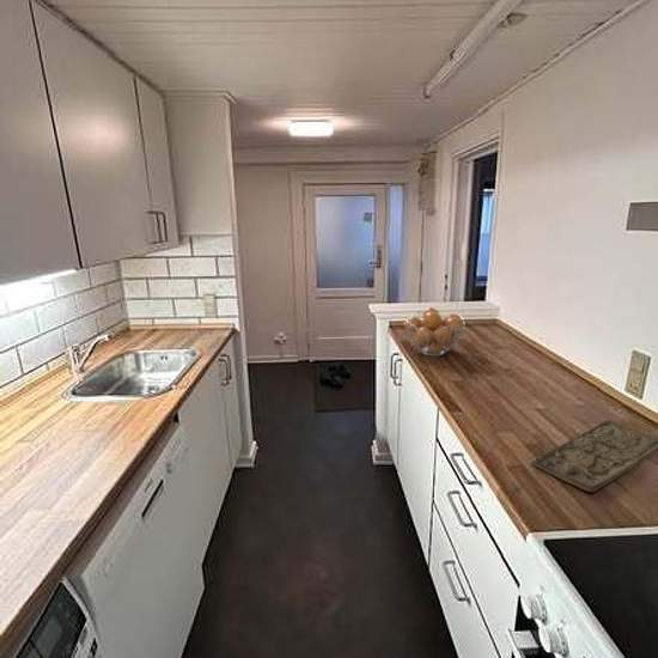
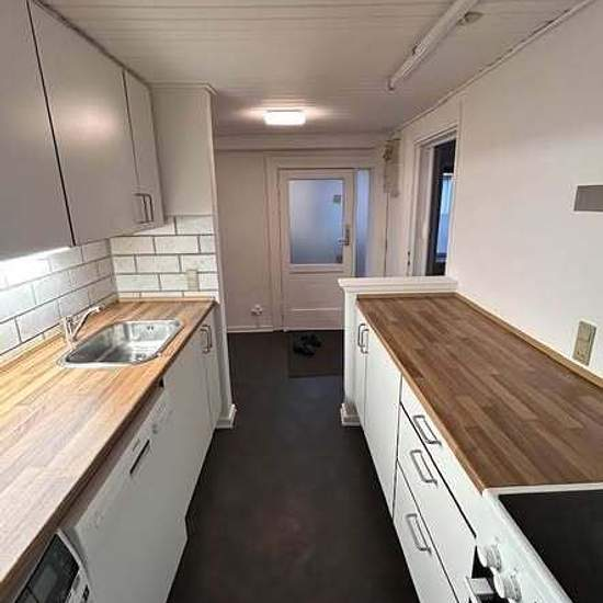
- cutting board (601, 451)
- fruit basket (433, 330)
